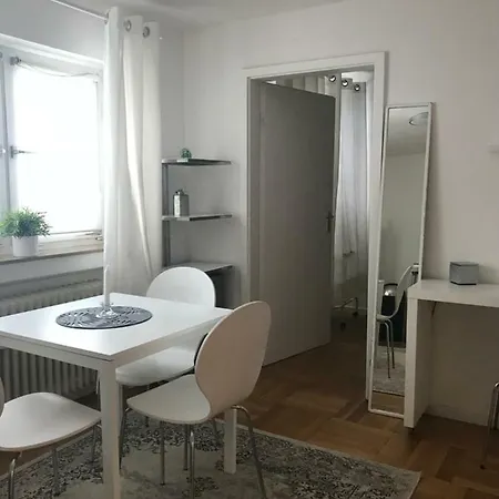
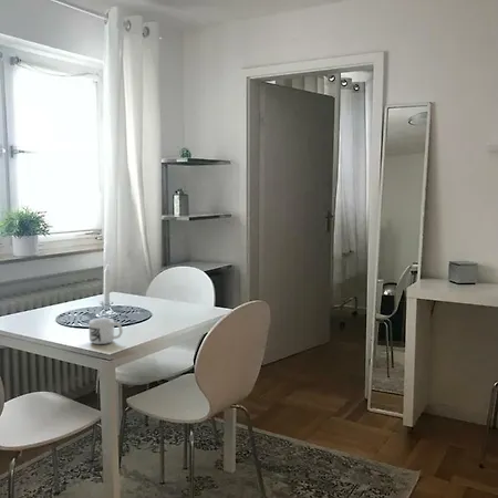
+ mug (106, 331)
